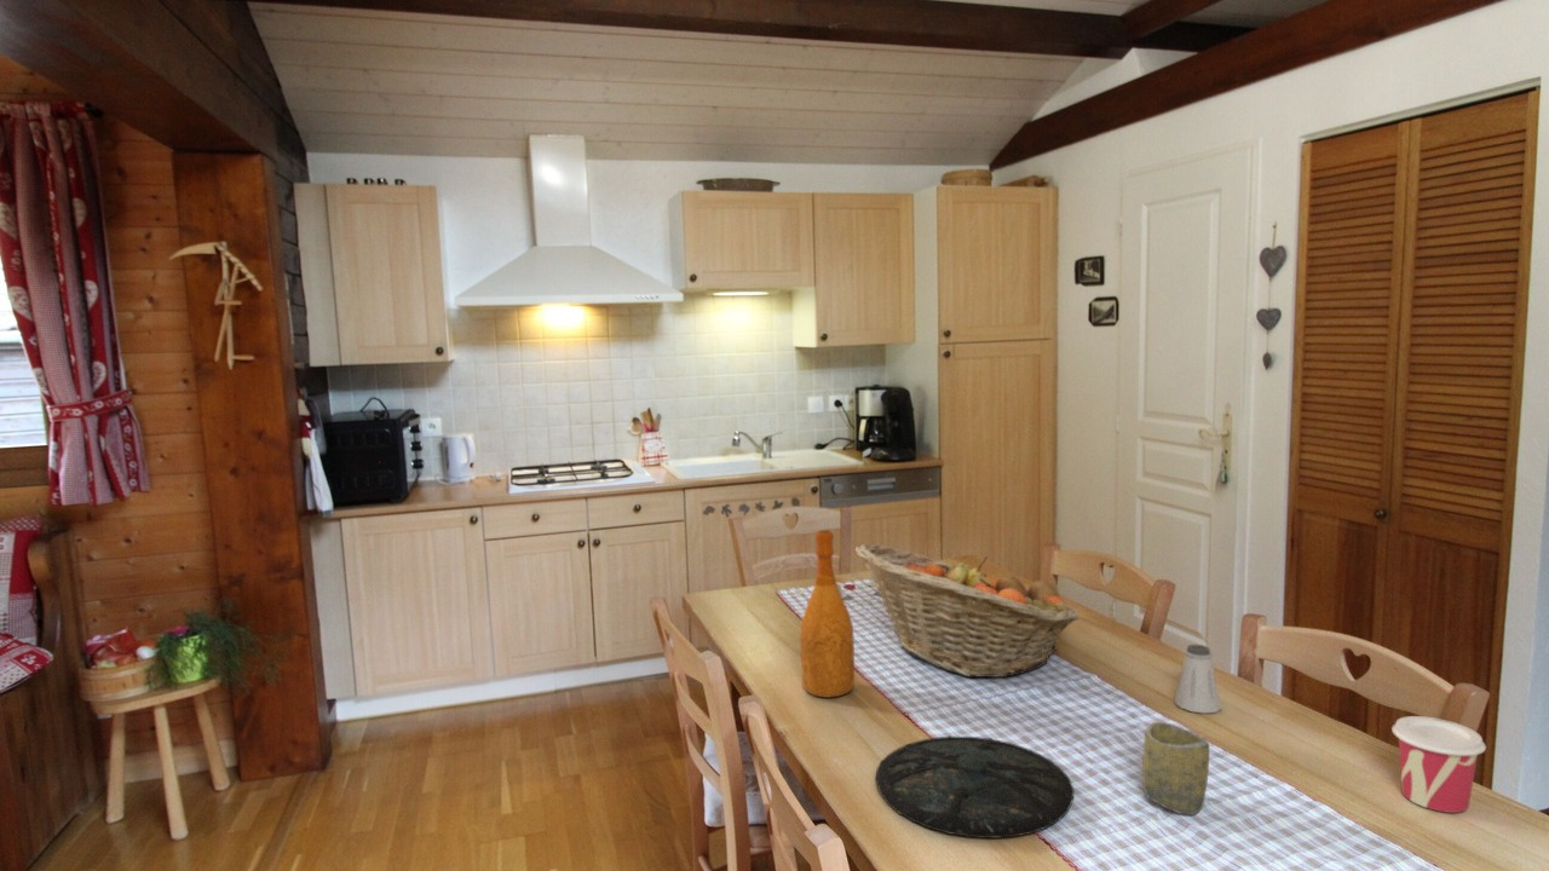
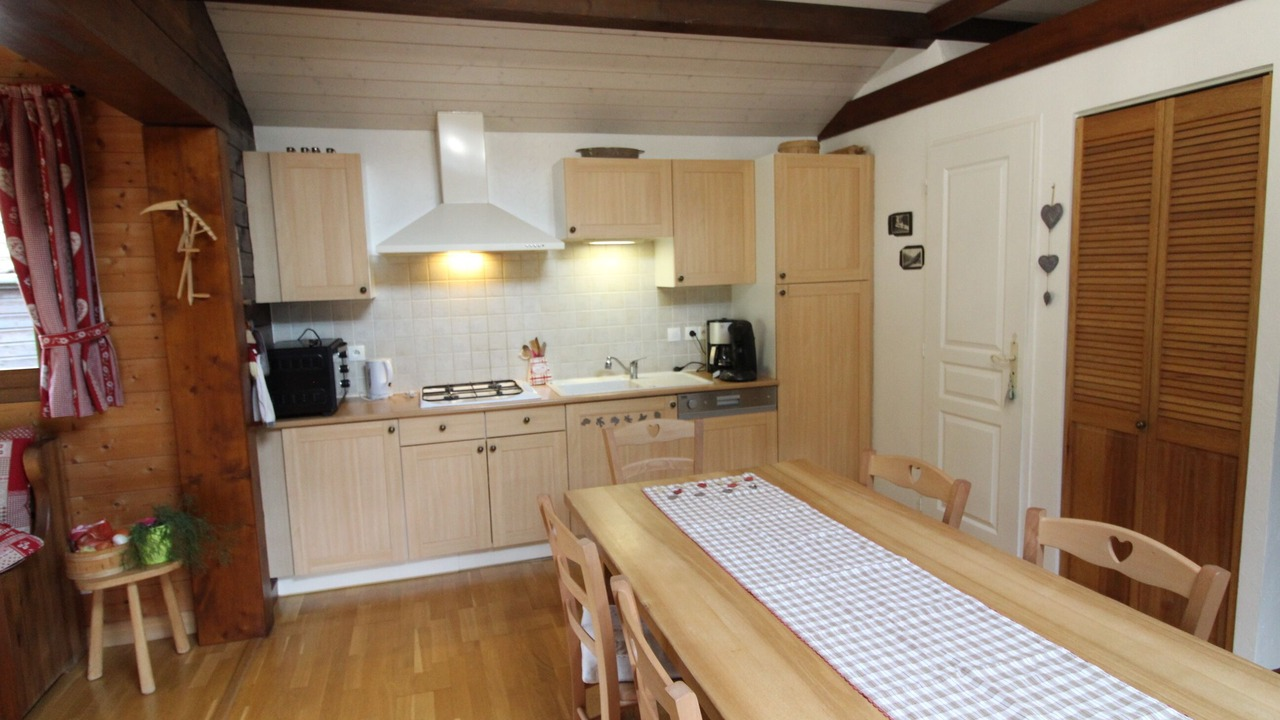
- fruit basket (961, 598)
- saltshaker (1197, 675)
- wine bottle (825, 610)
- plate (972, 771)
- cup (1435, 765)
- cup (1174, 767)
